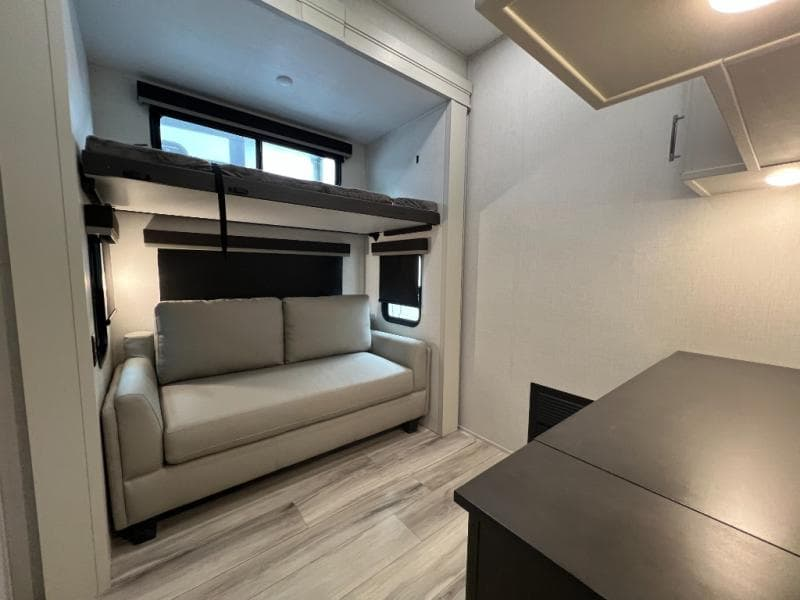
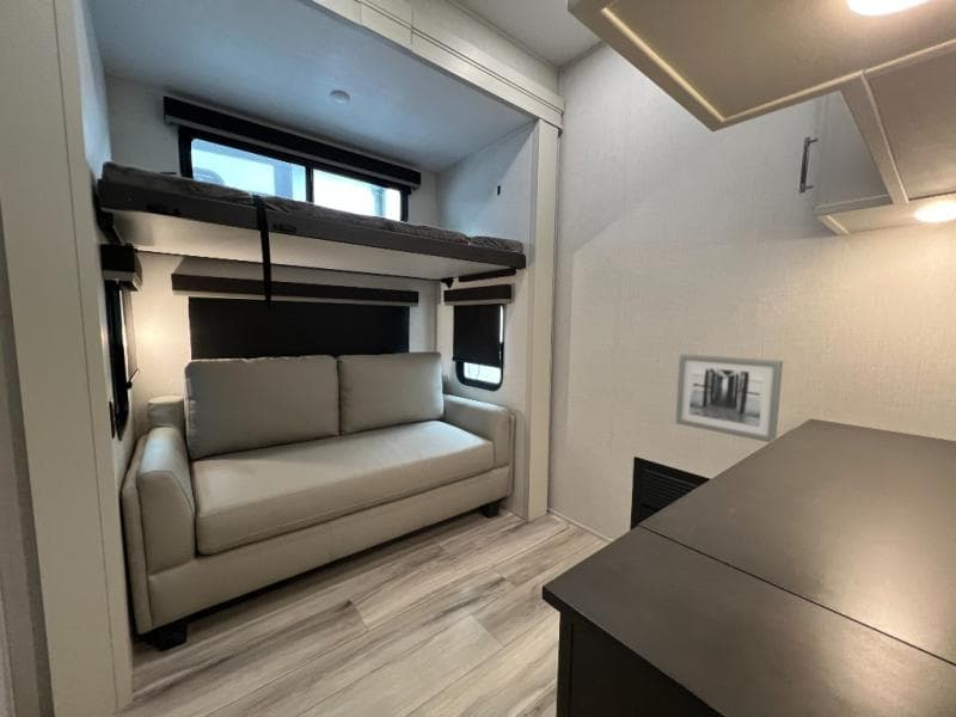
+ wall art (724, 394)
